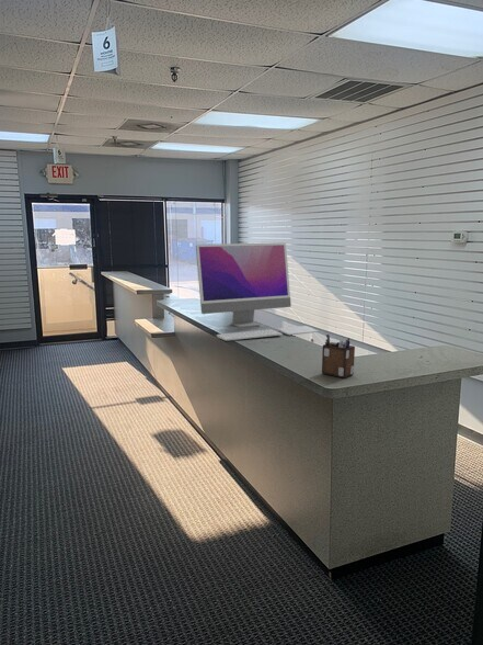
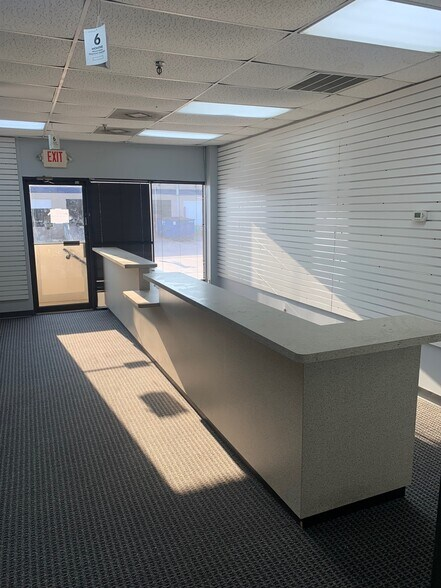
- computer monitor (256, 286)
- desk organizer (337, 354)
